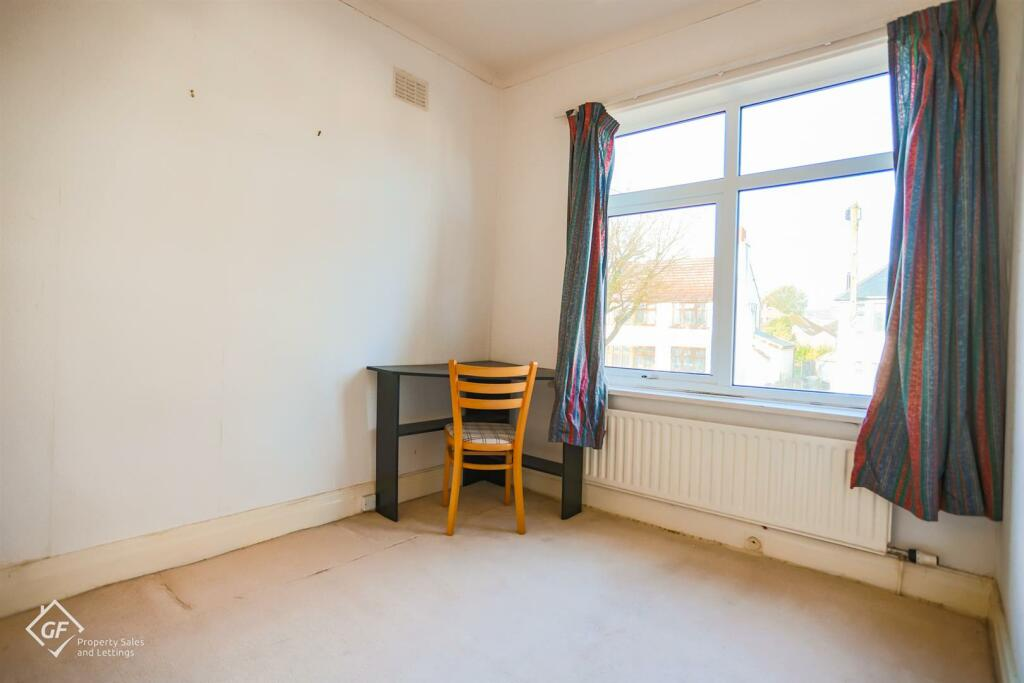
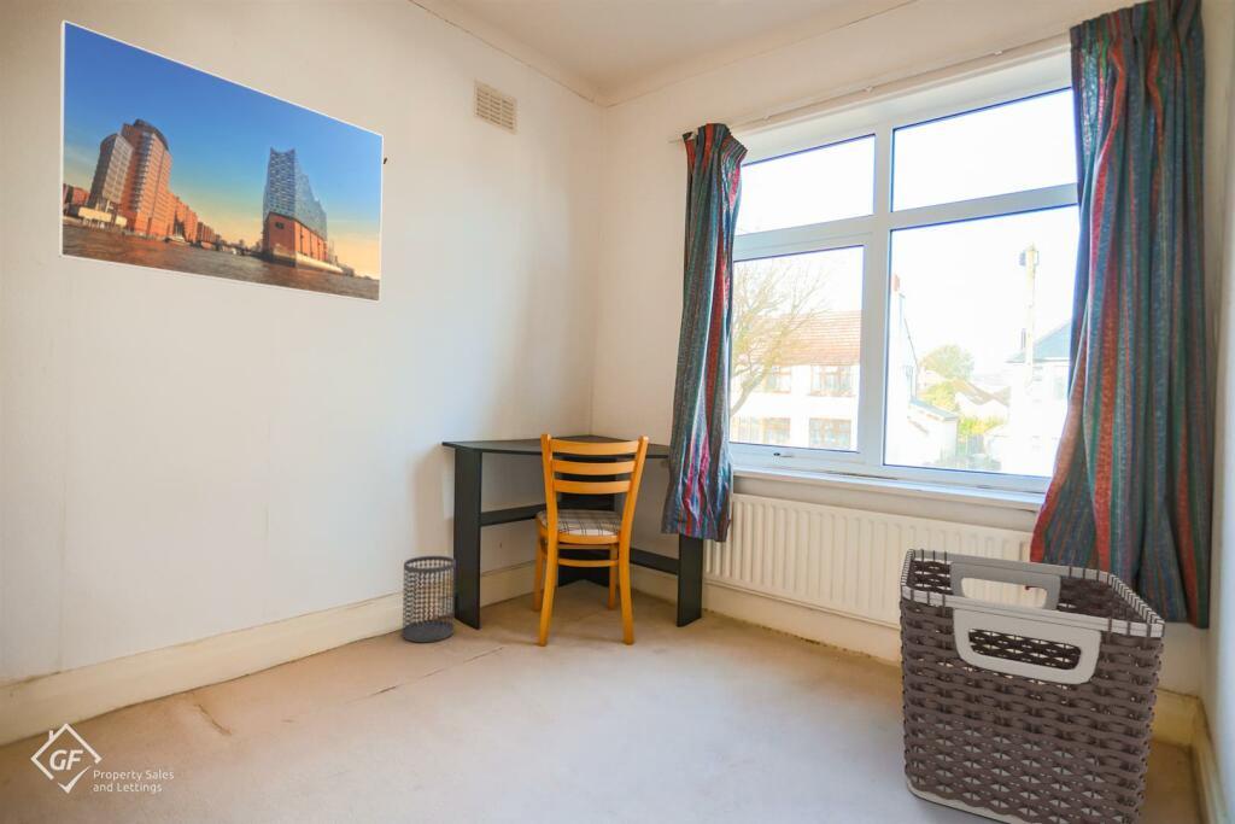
+ wastebasket (428, 597)
+ clothes hamper (1008, 674)
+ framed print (247, 186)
